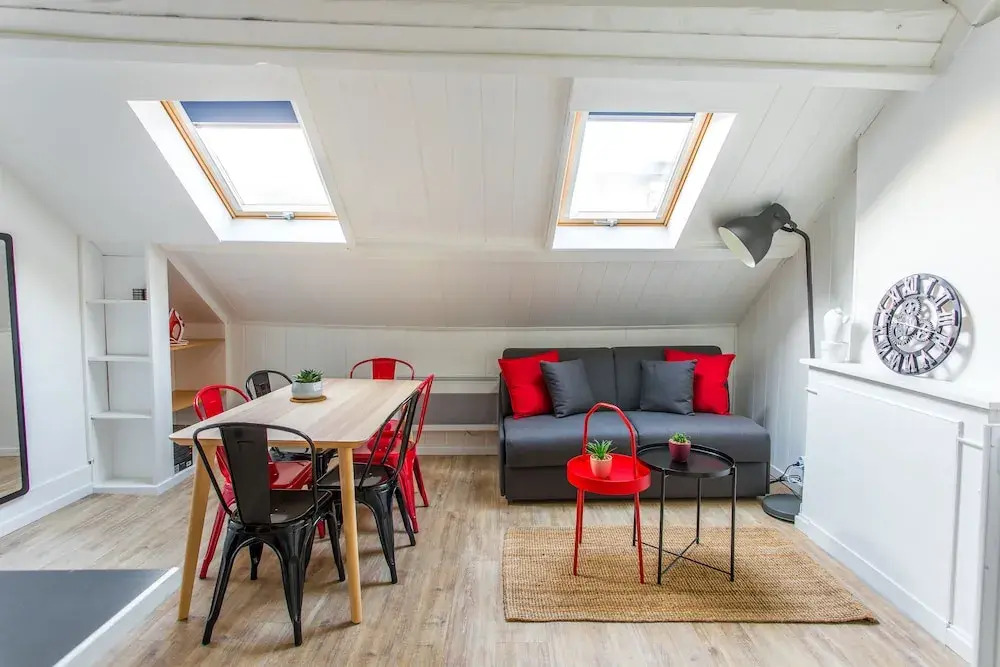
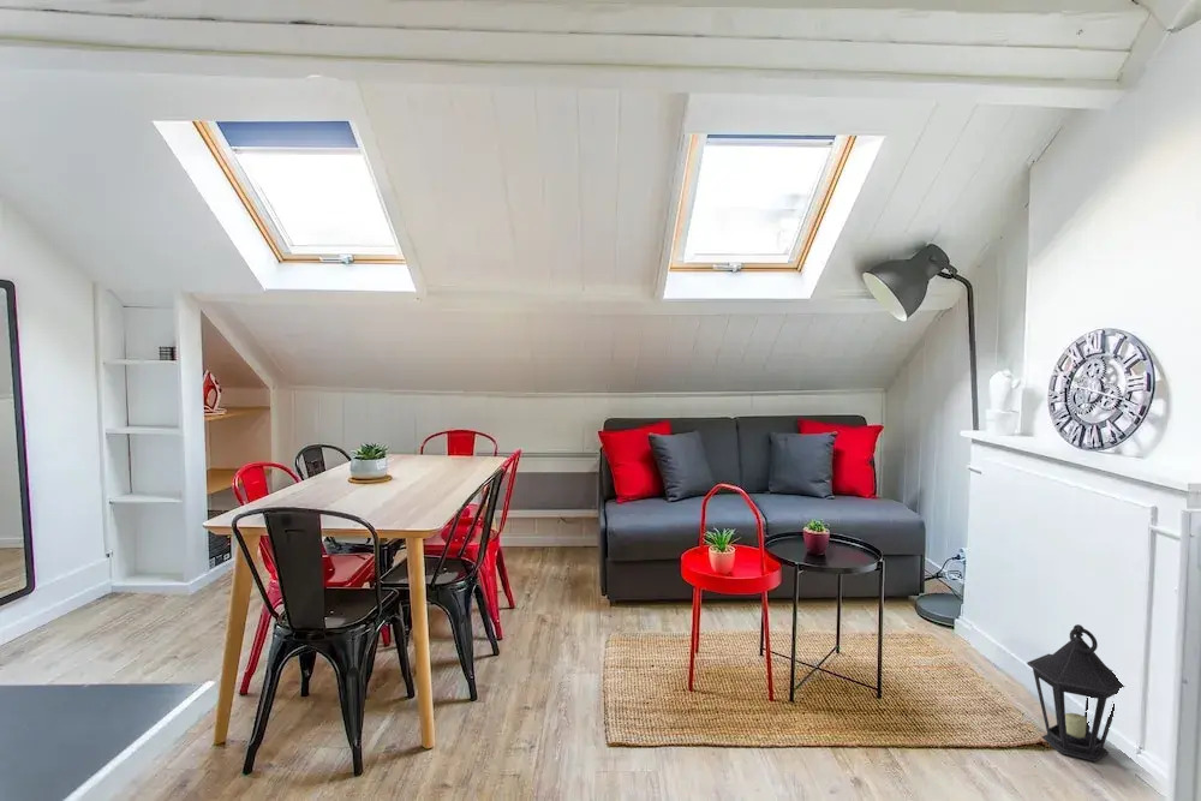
+ lantern (1076, 685)
